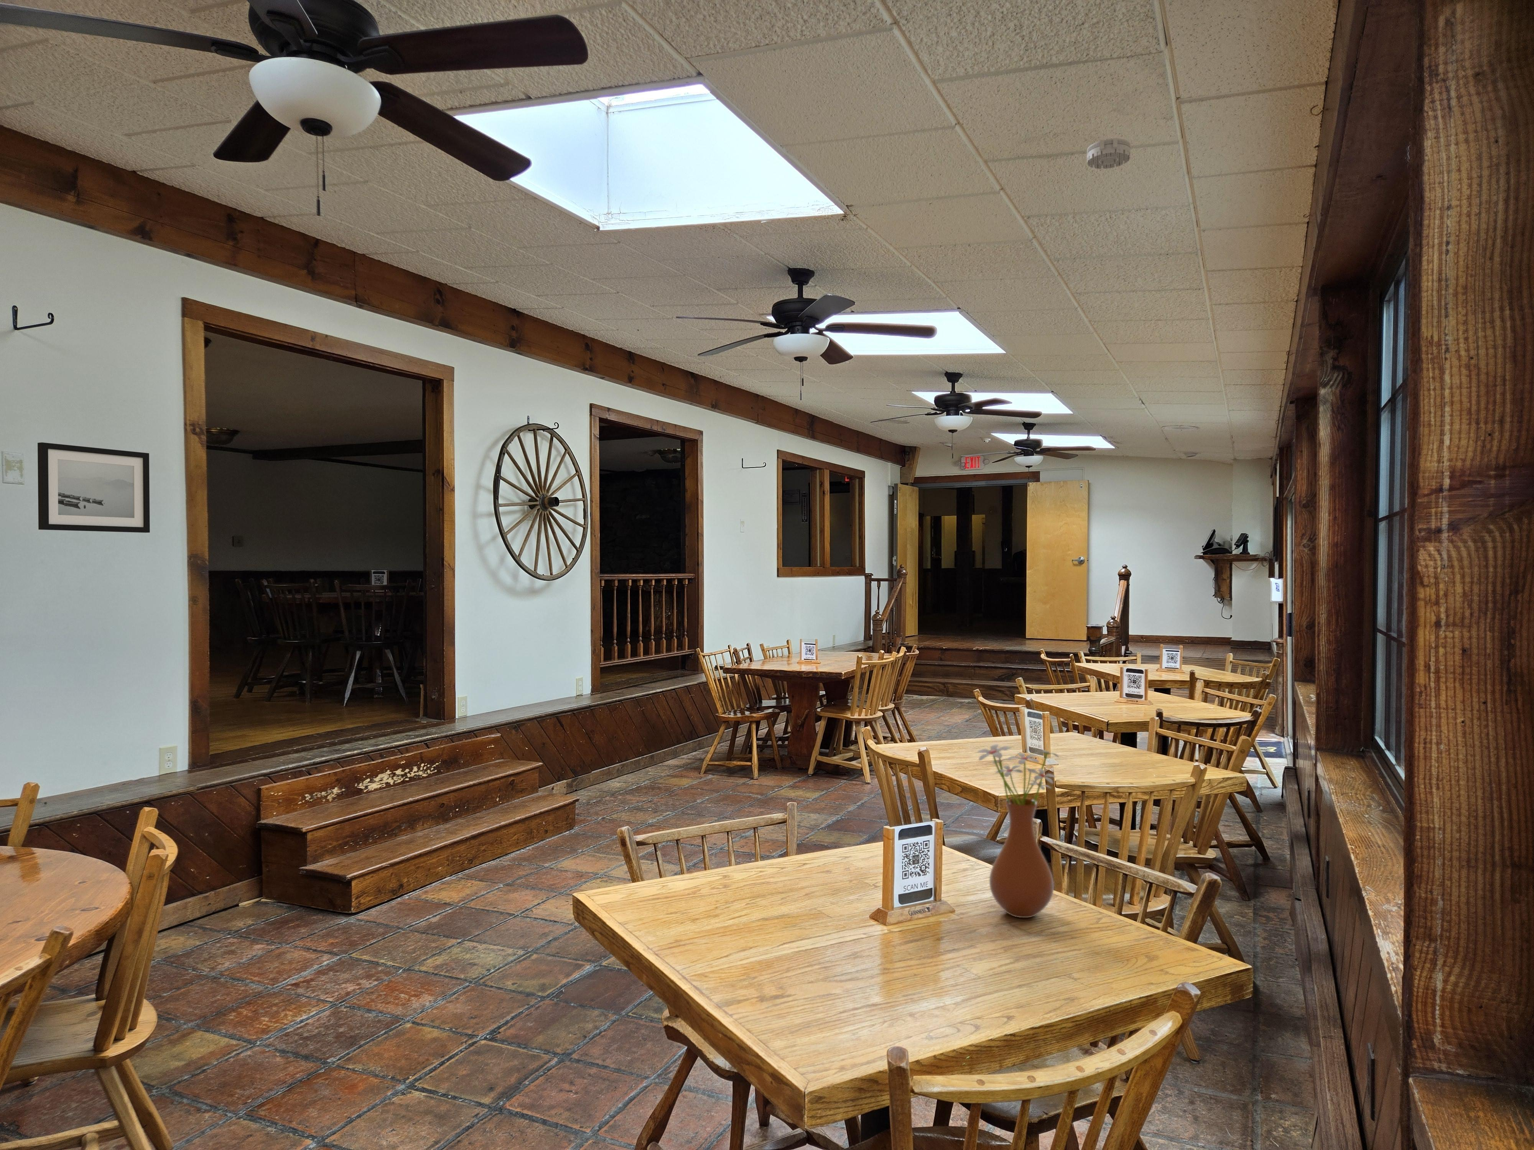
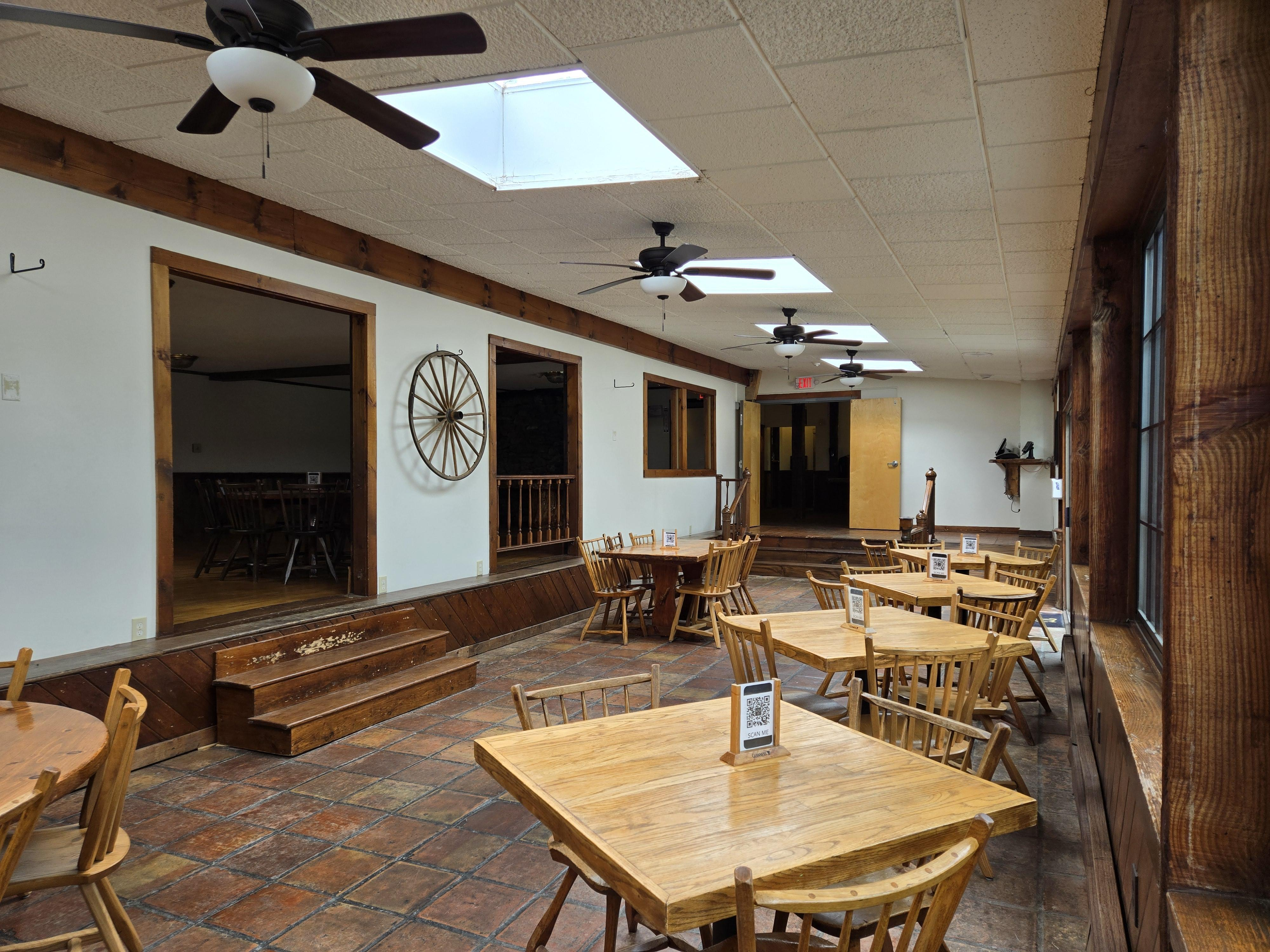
- vase (1017, 827)
- smoke detector (1109, 152)
- wall art (97, 489)
